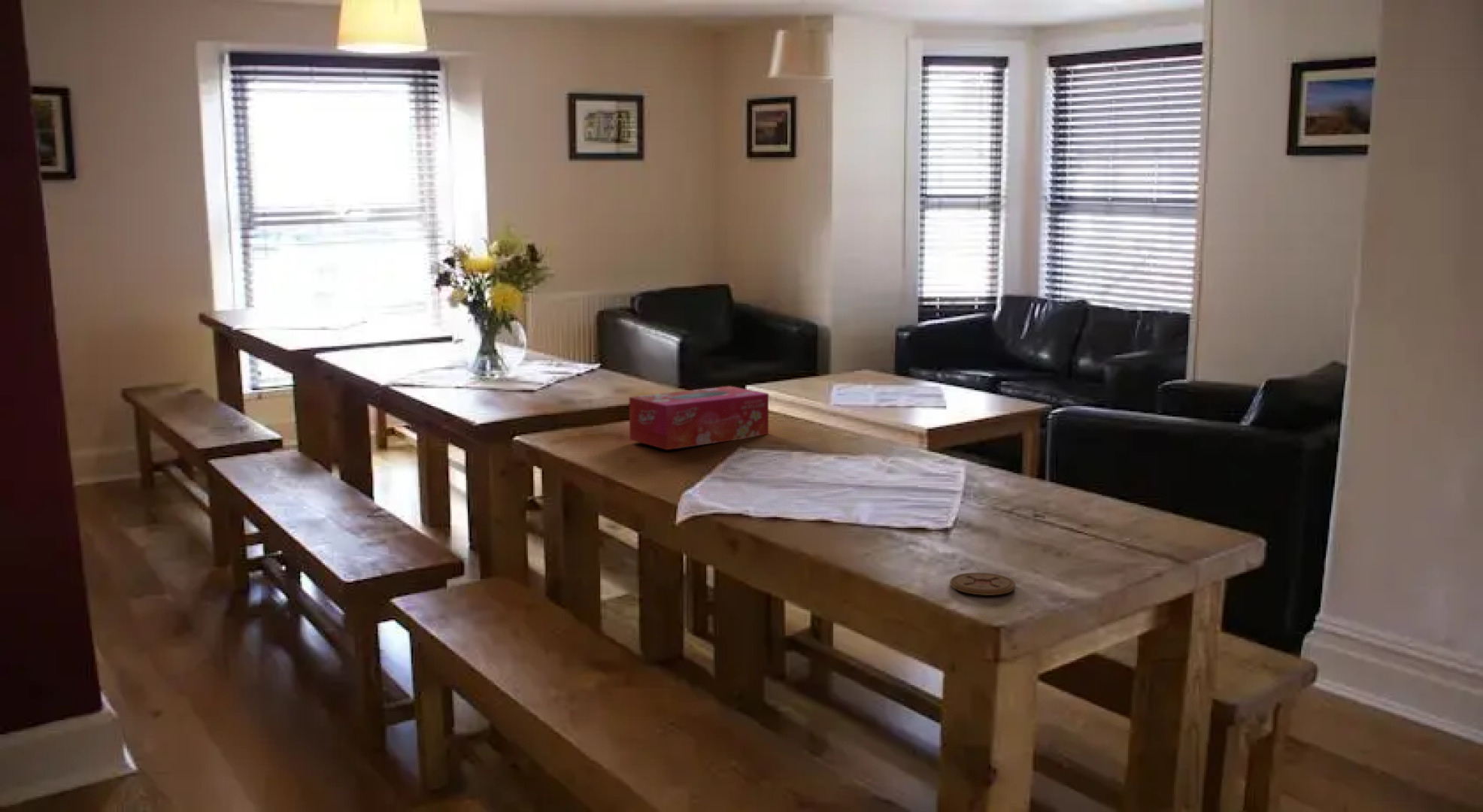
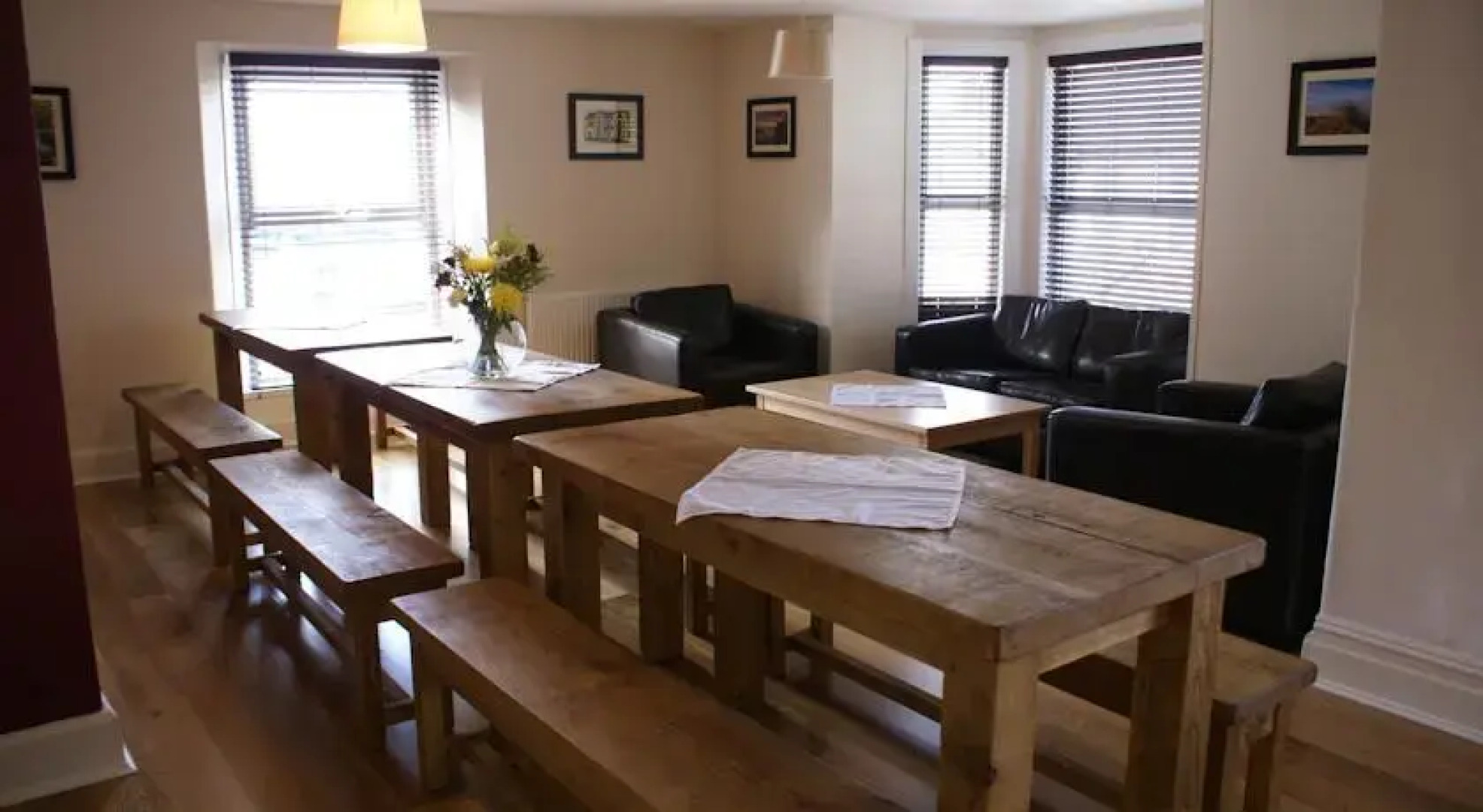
- coaster (982, 583)
- tissue box (699, 416)
